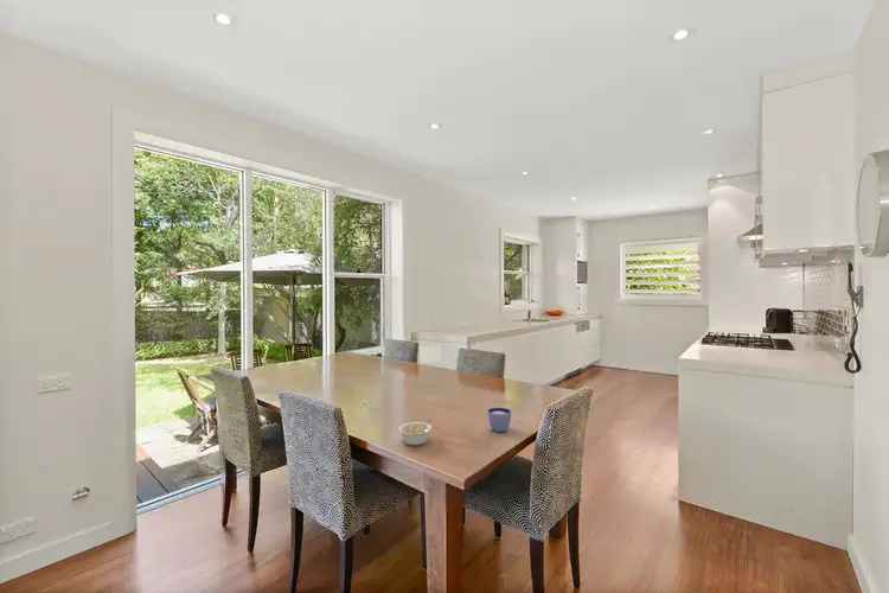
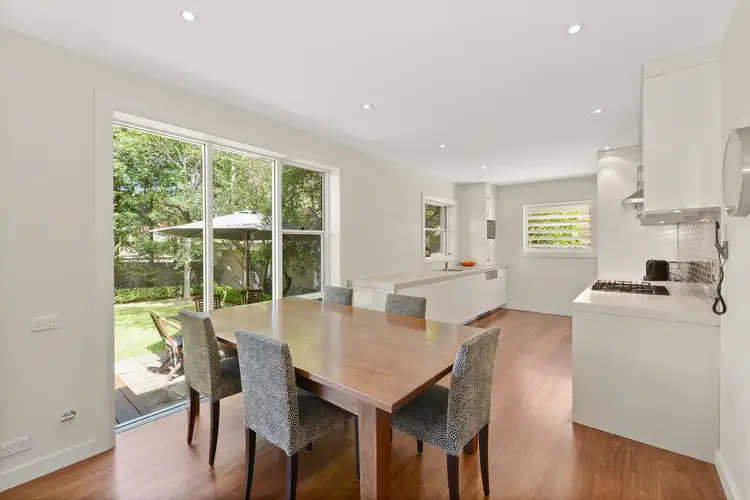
- cup (499, 419)
- legume (415, 432)
